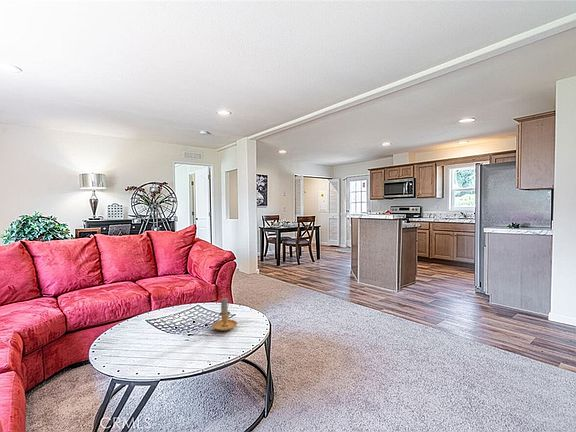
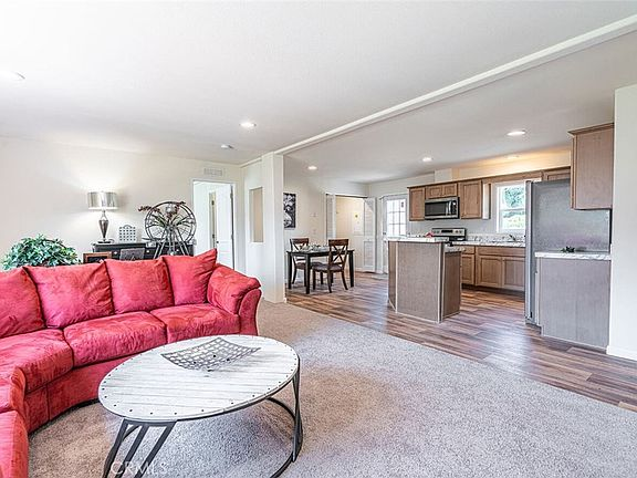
- candle (225, 311)
